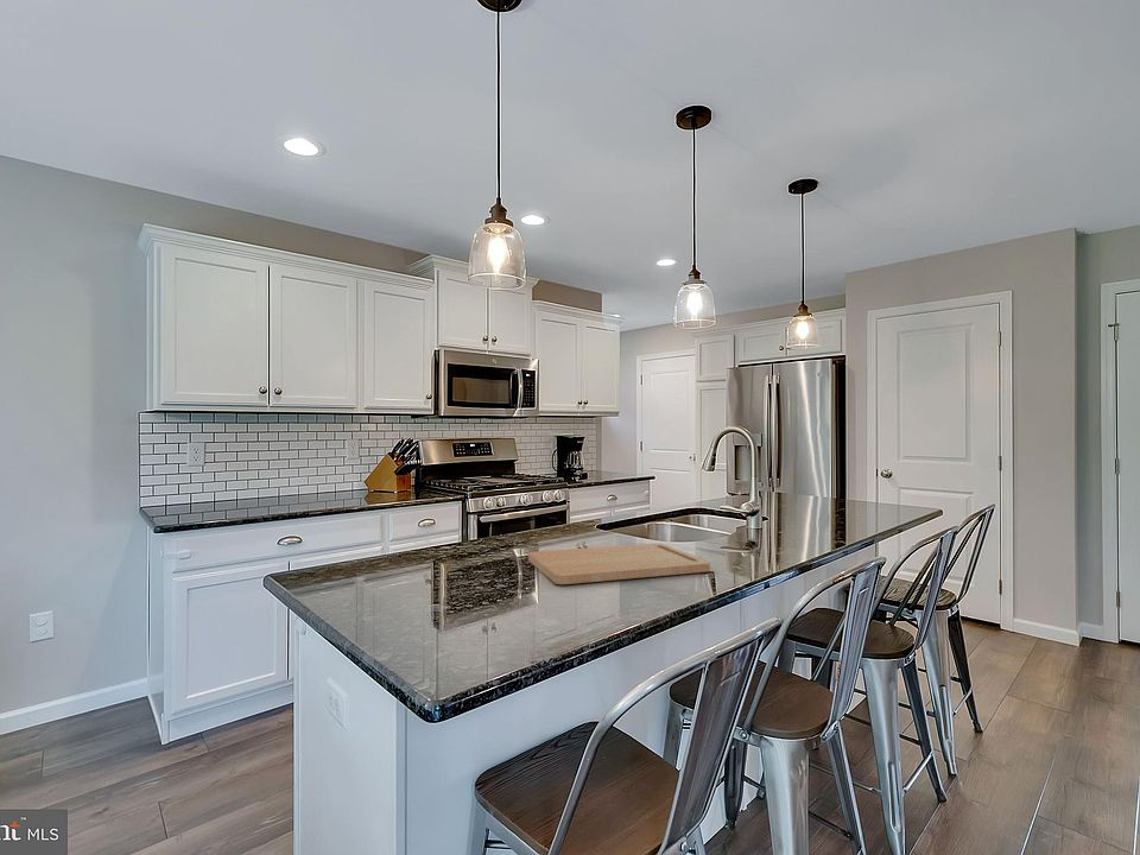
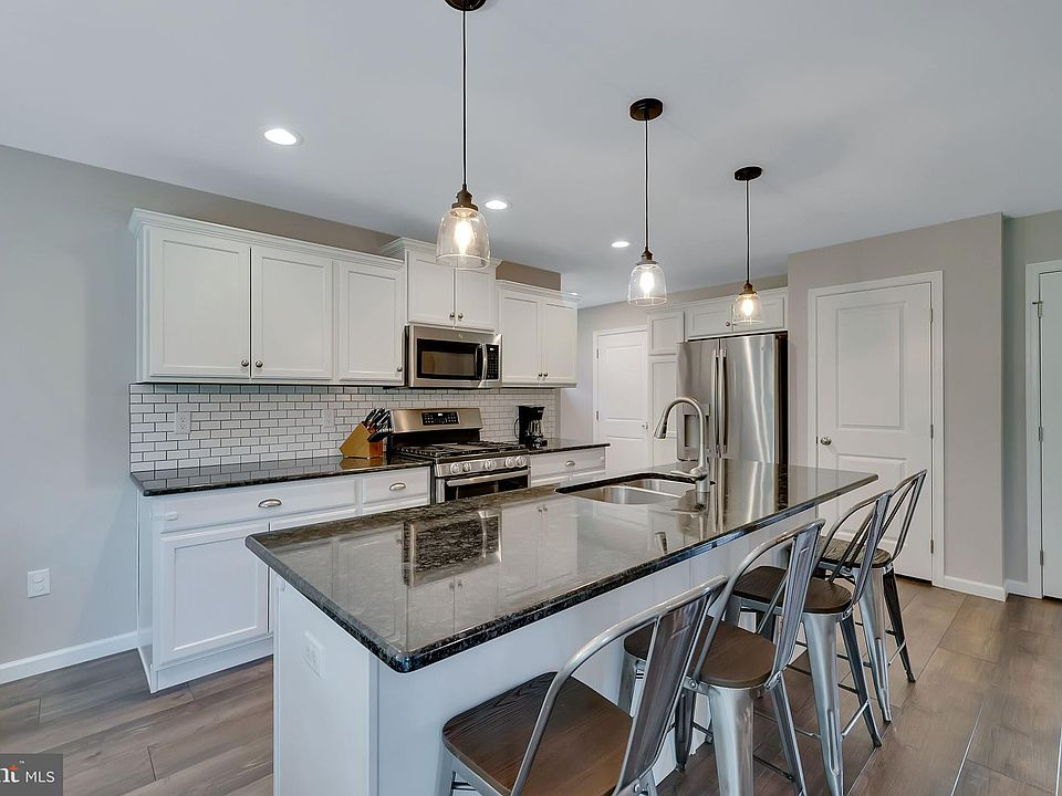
- cutting board (615, 560)
